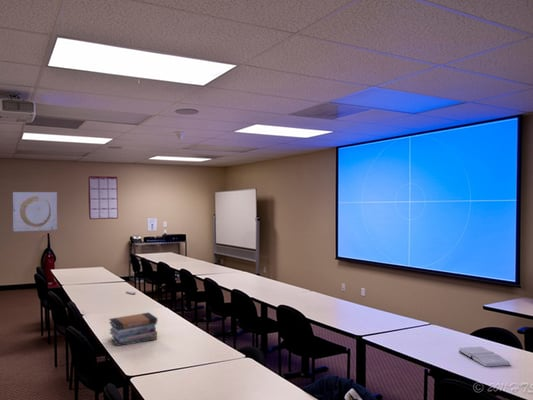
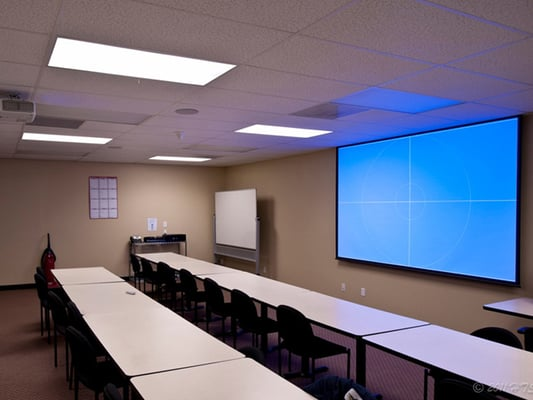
- hardback book (483, 355)
- book stack (133, 329)
- wall art (35, 211)
